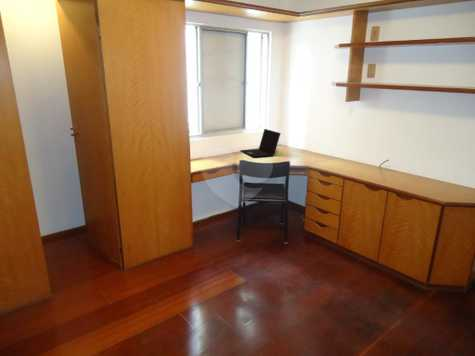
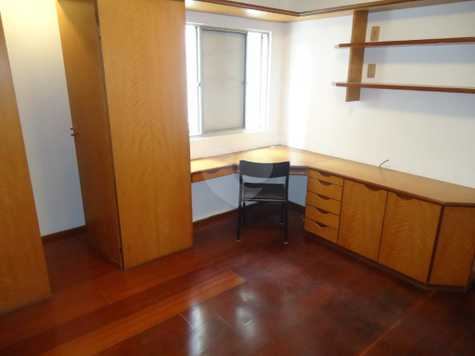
- laptop (260, 143)
